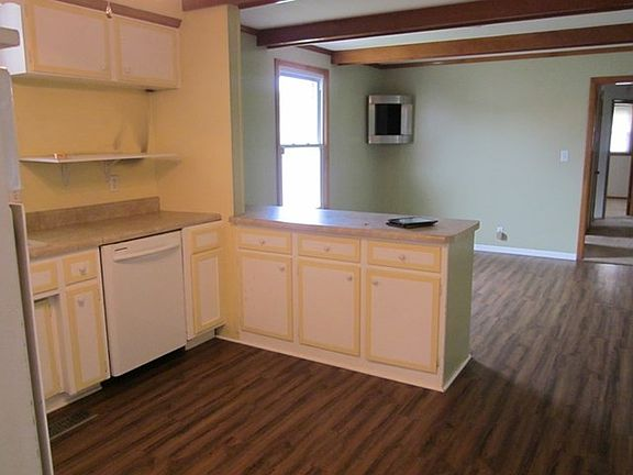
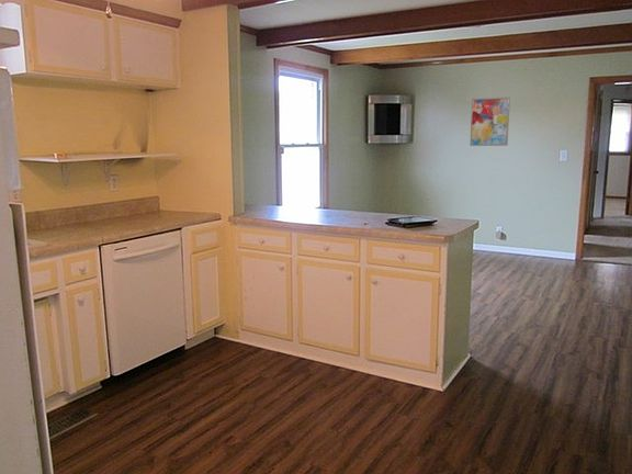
+ wall art (489, 122)
